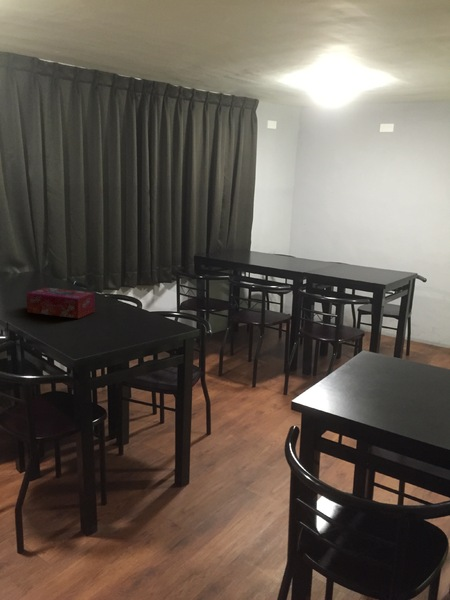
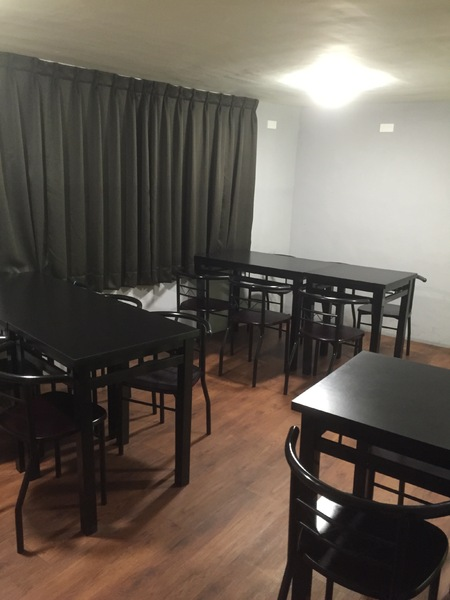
- tissue box (61, 302)
